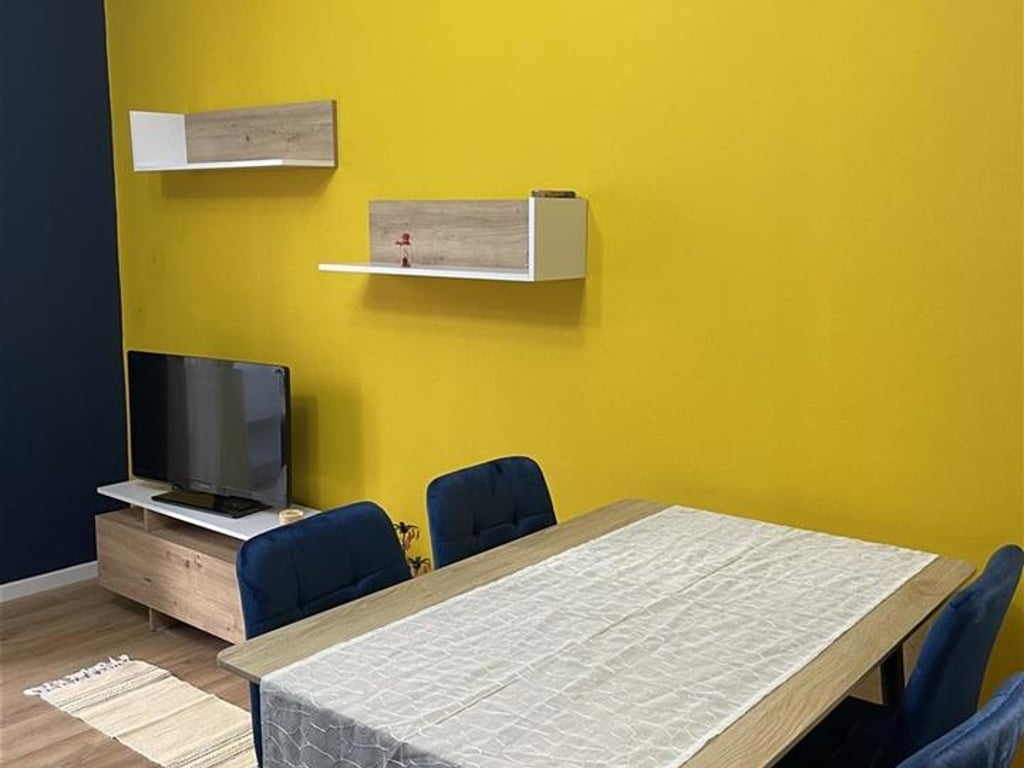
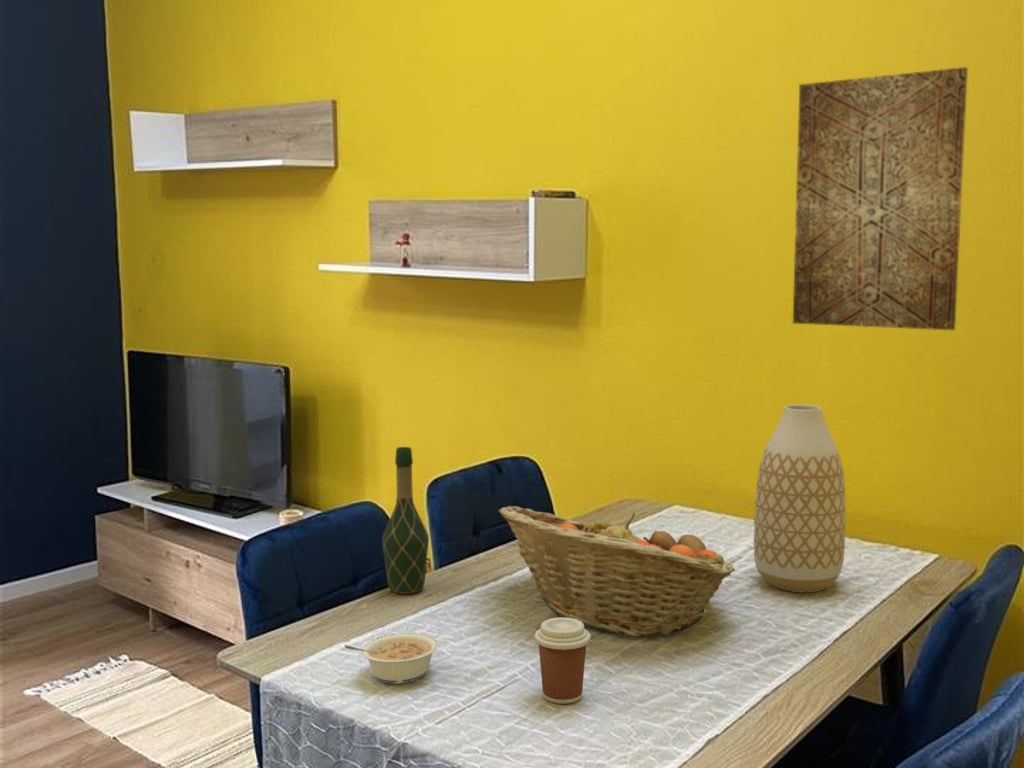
+ coffee cup (562, 660)
+ fruit basket (612, 558)
+ vase (800, 496)
+ wine bottle (405, 519)
+ wall art (875, 203)
+ legume (398, 658)
